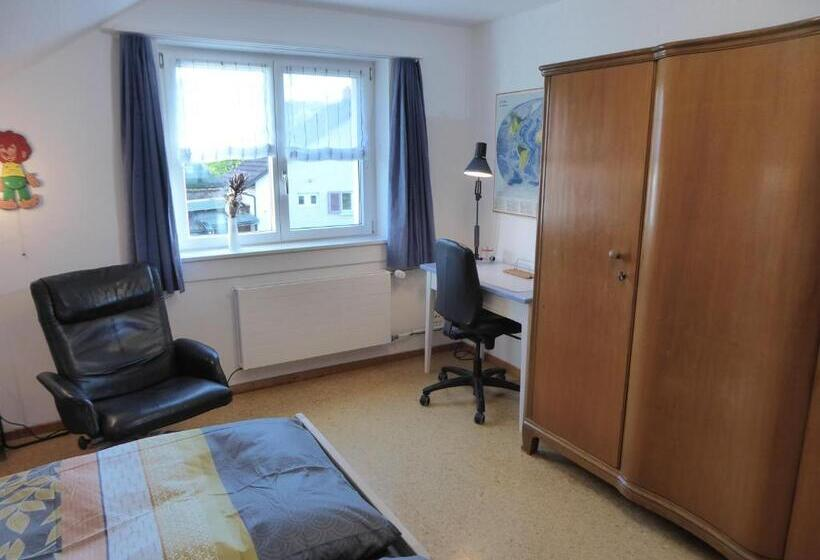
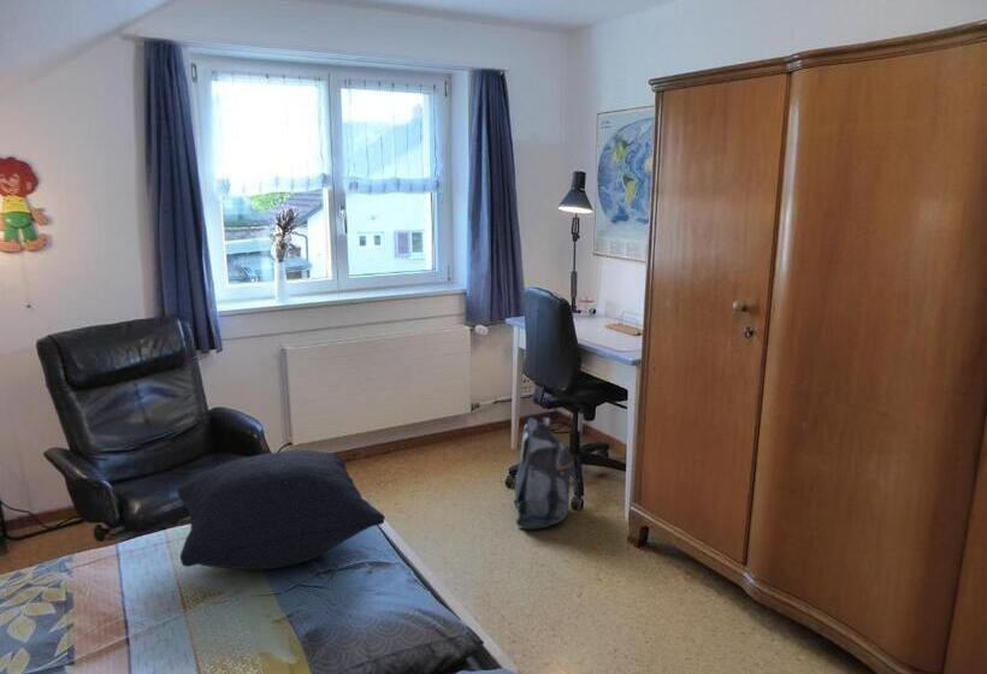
+ backpack (536, 467)
+ pillow (274, 504)
